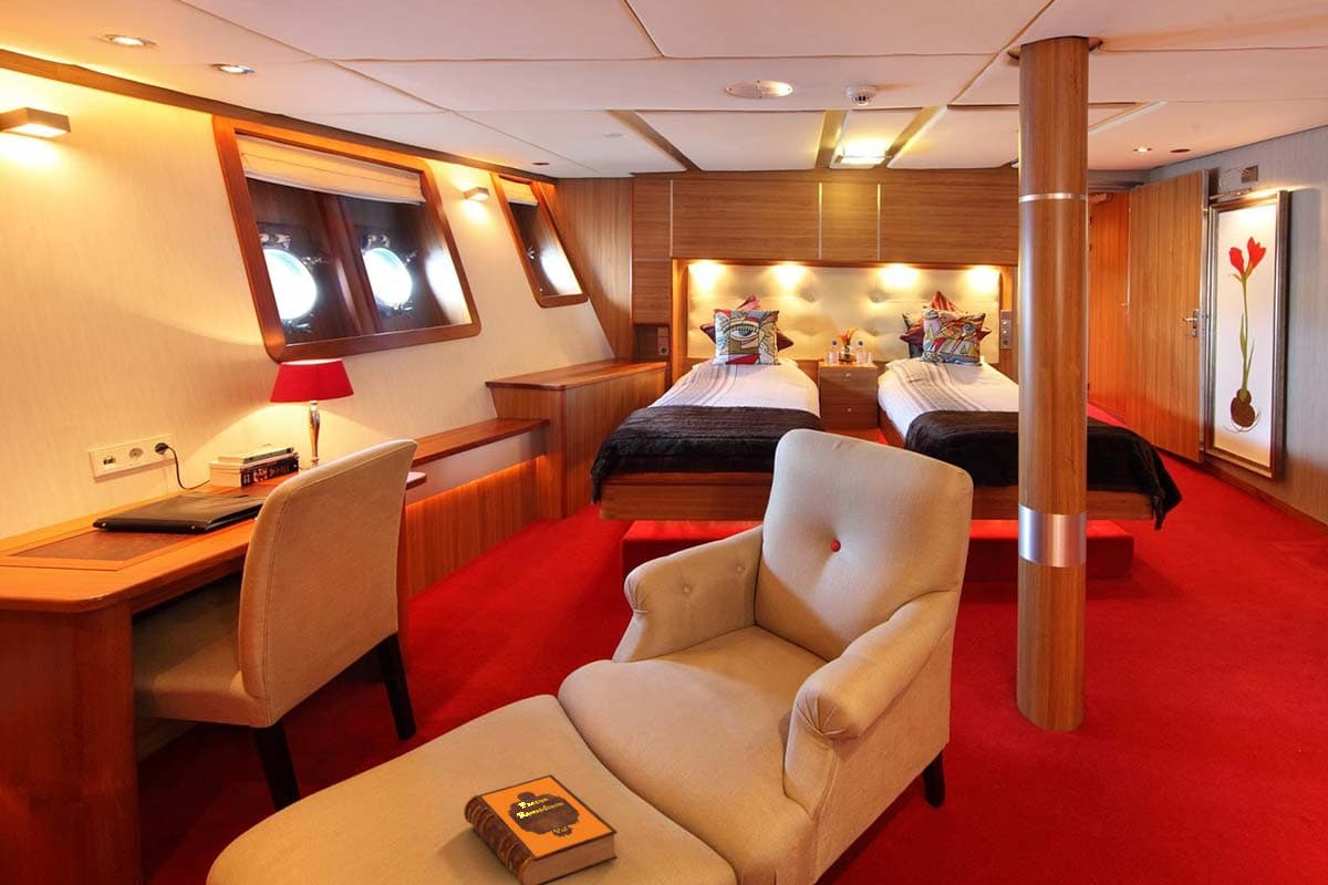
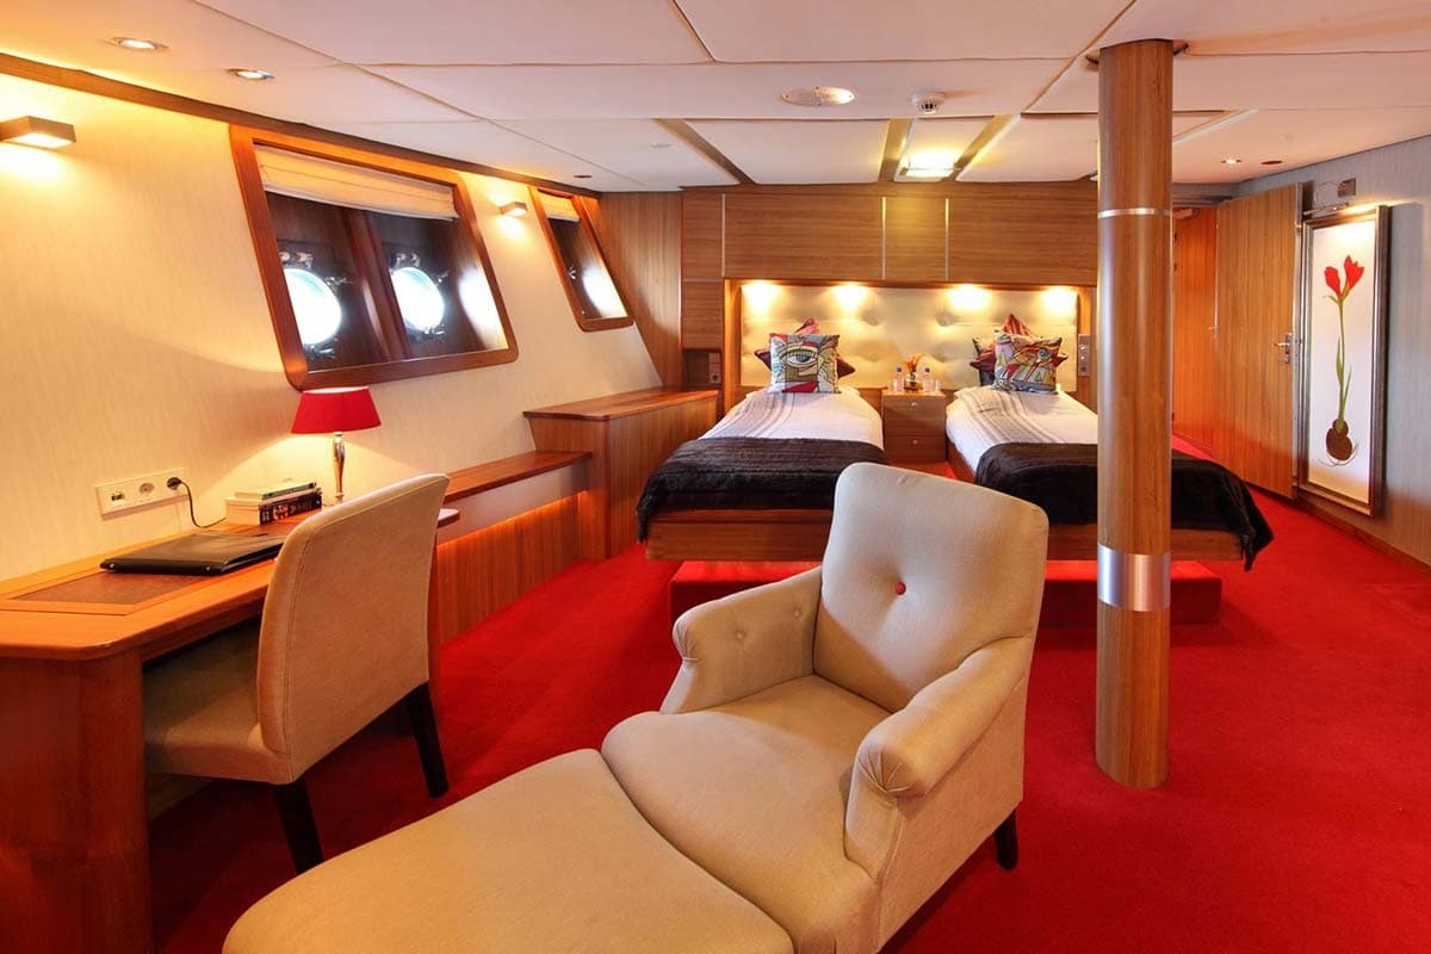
- hardback book (537, 827)
